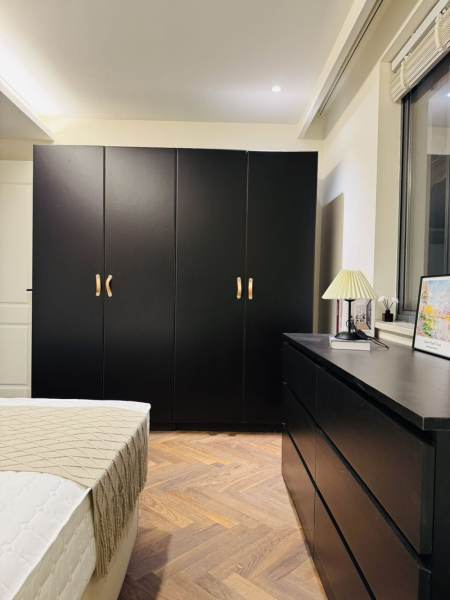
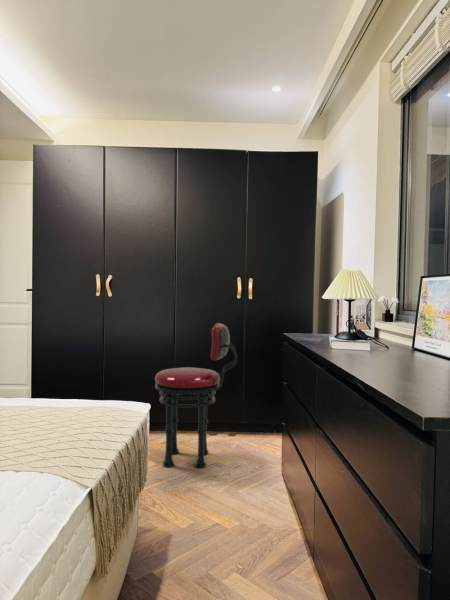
+ stool (195, 391)
